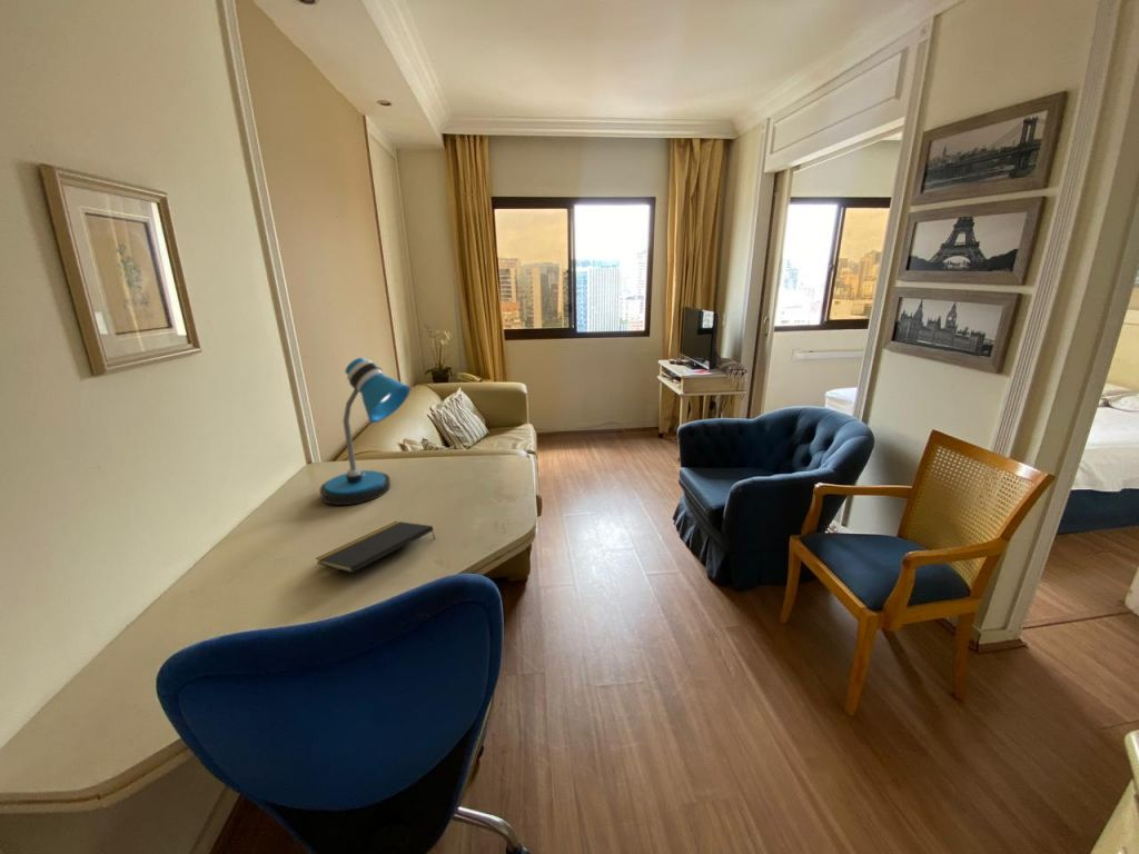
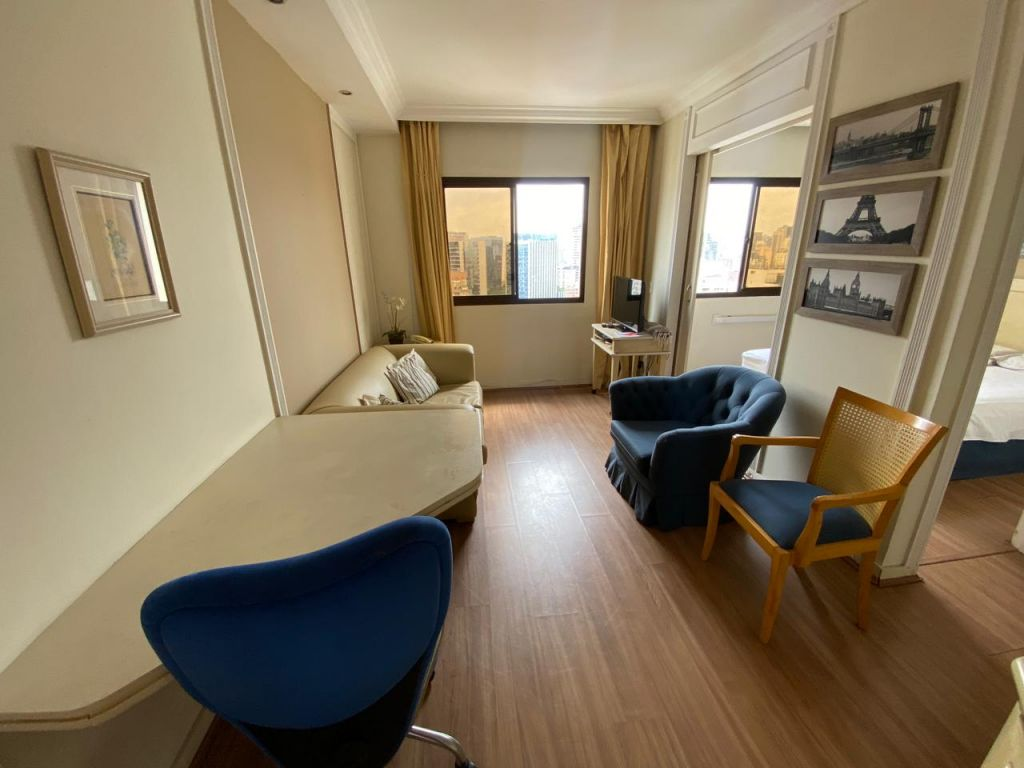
- notepad (376, 544)
- desk lamp (369, 420)
